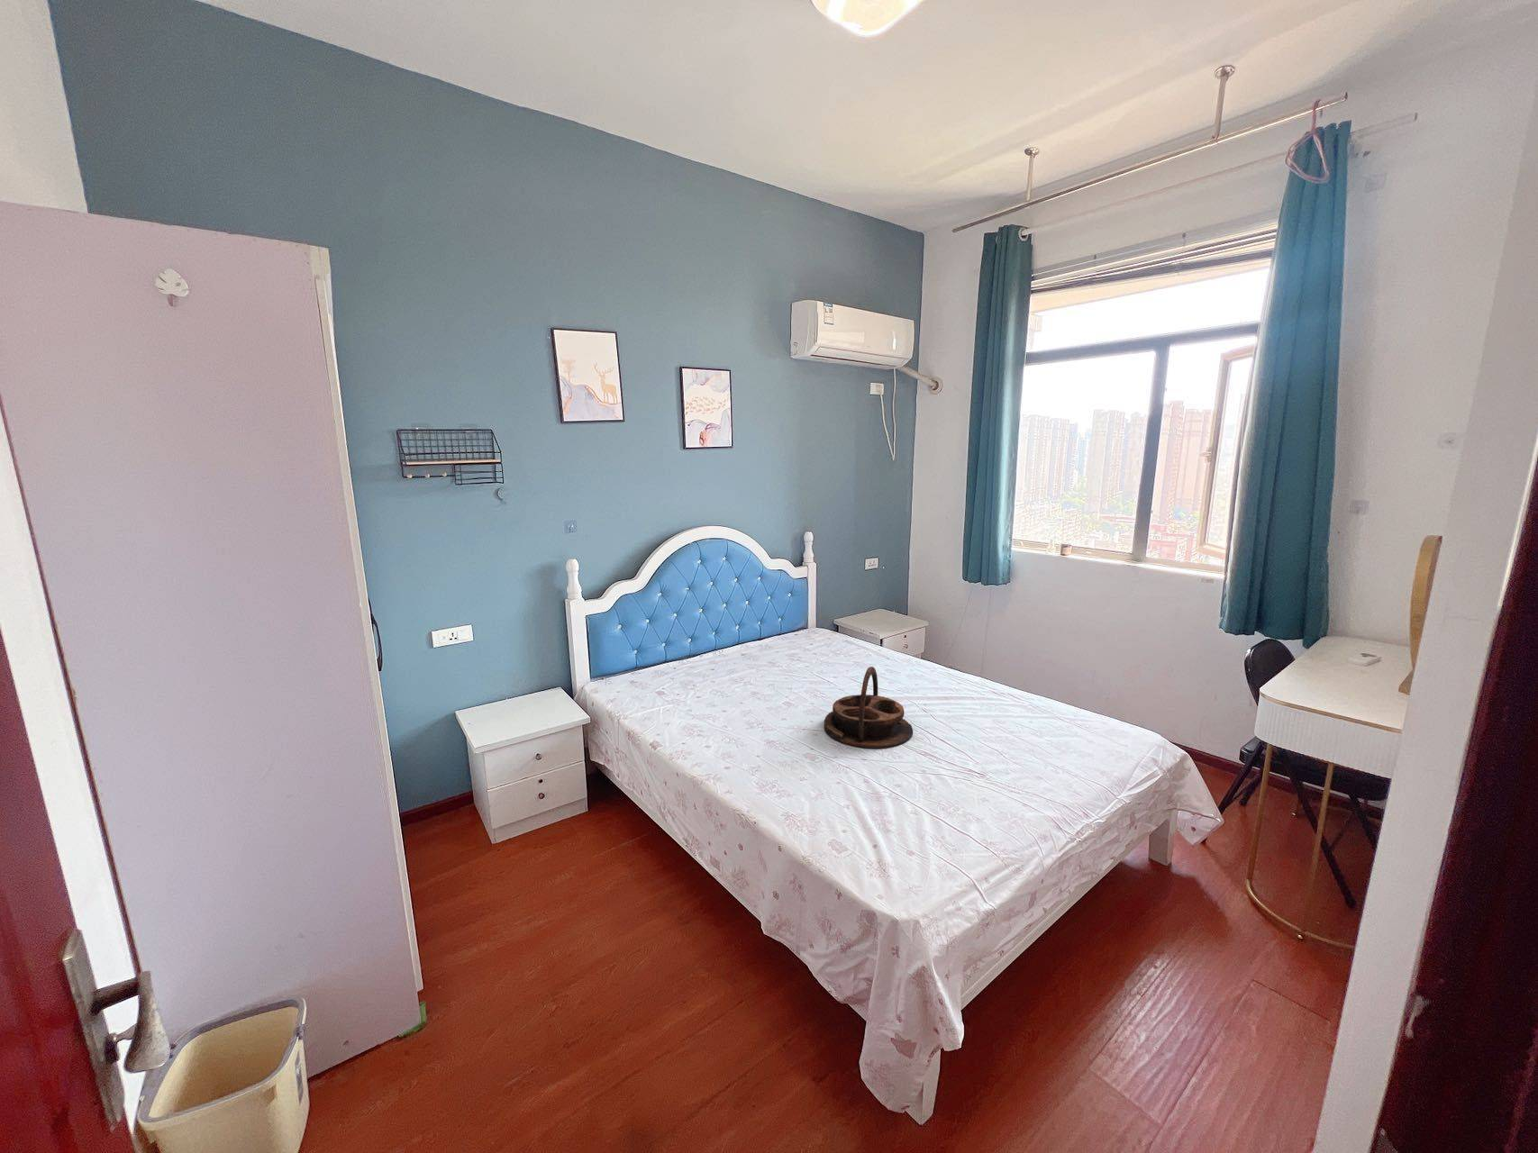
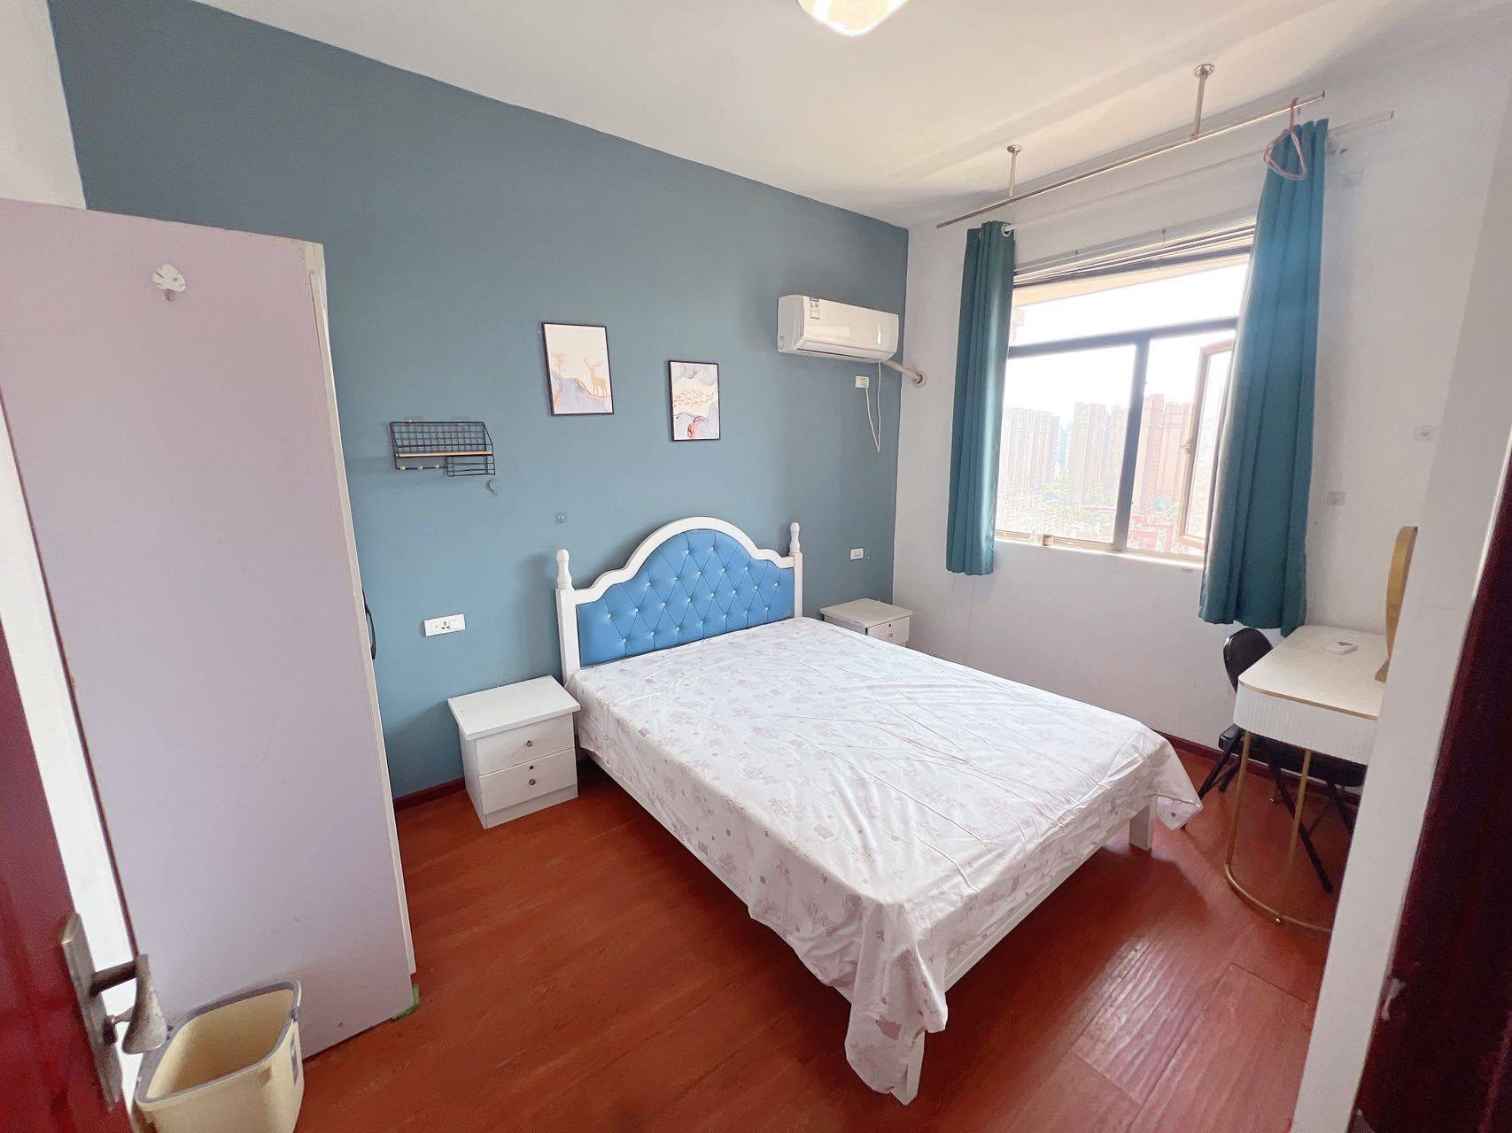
- serving tray (868, 698)
